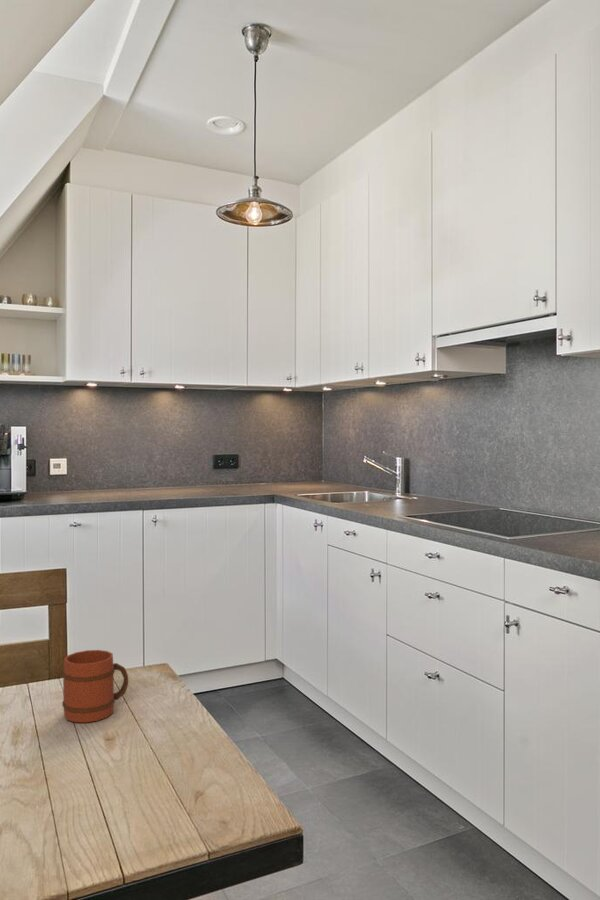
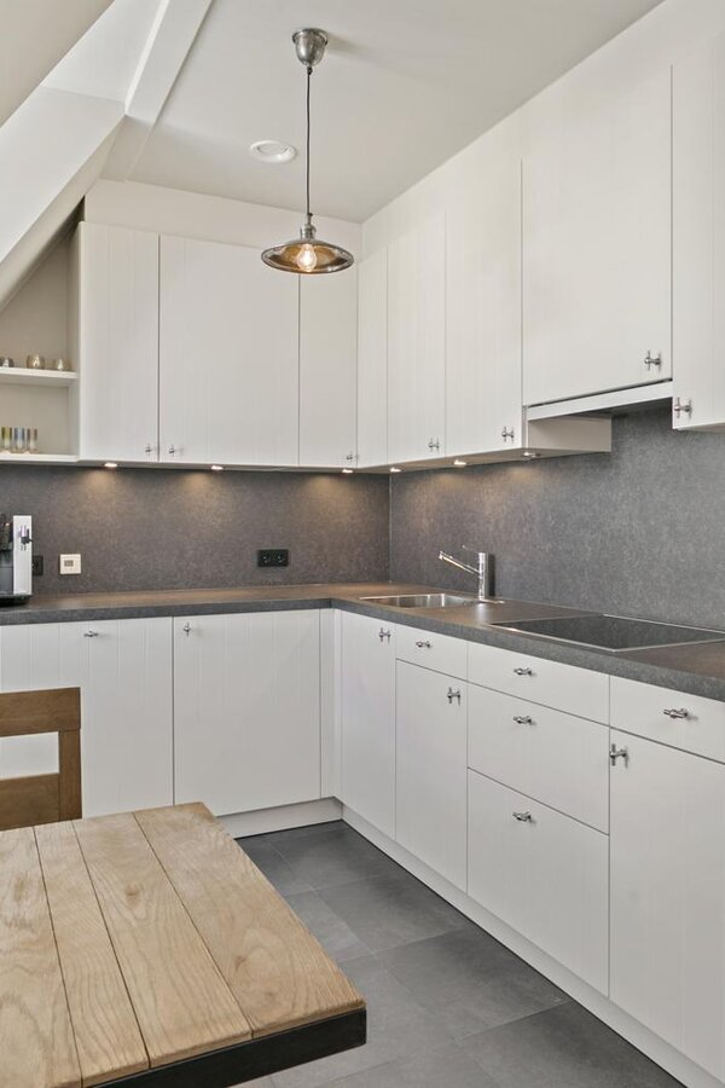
- mug (96, 683)
